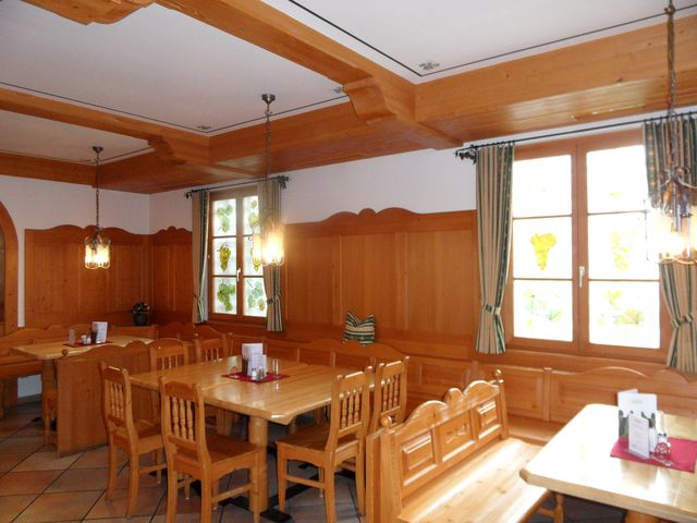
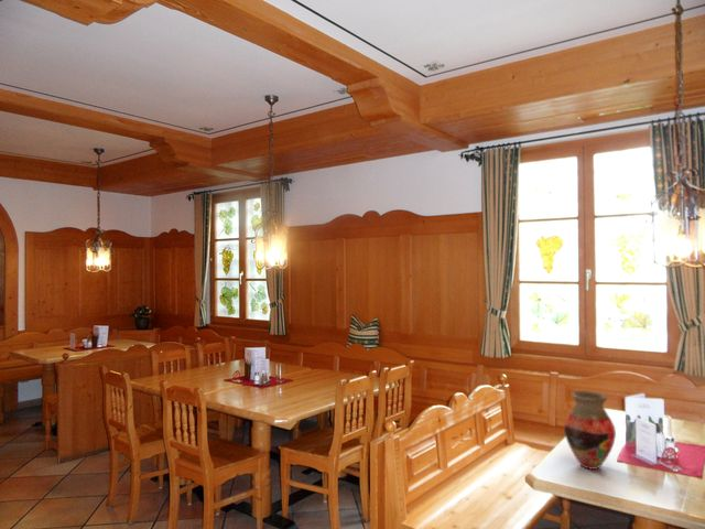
+ vase (589, 430)
